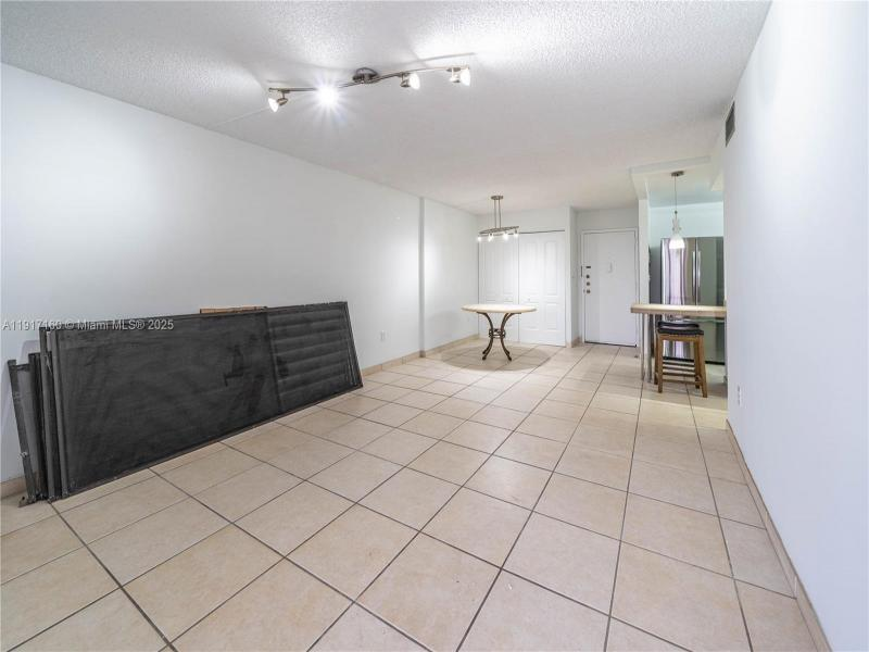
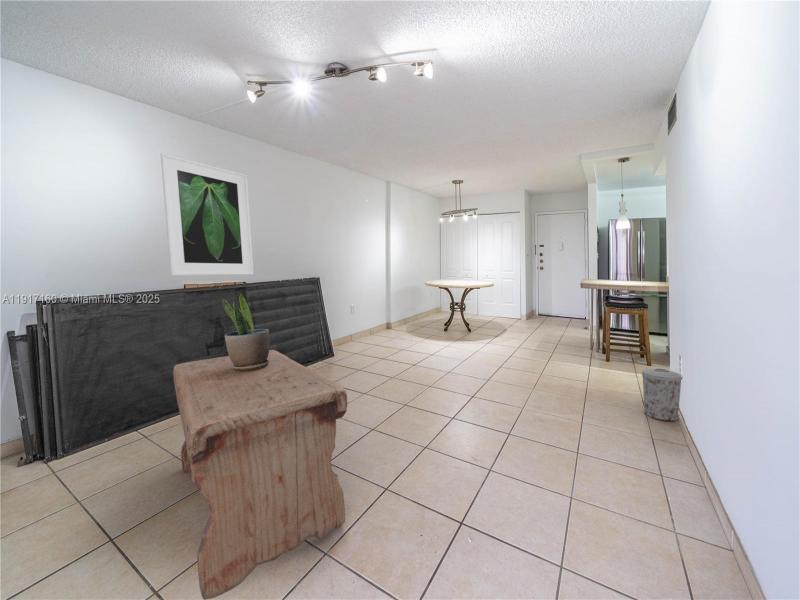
+ trash can (661, 392)
+ step stool (250, 434)
+ potted plant (247, 329)
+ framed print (212, 220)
